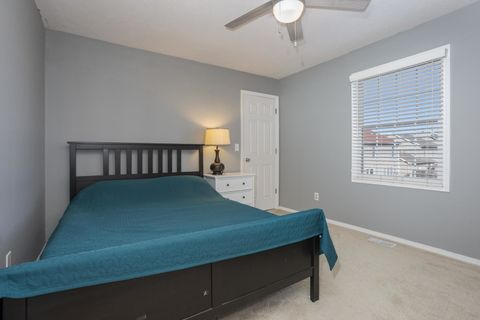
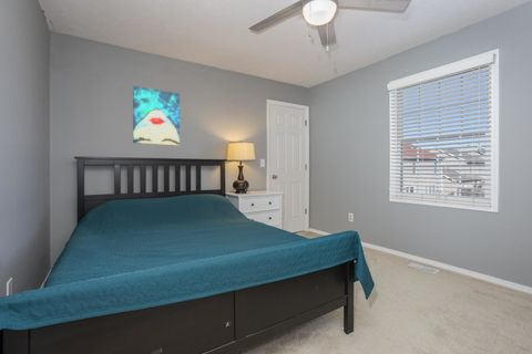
+ wall art (156, 117)
